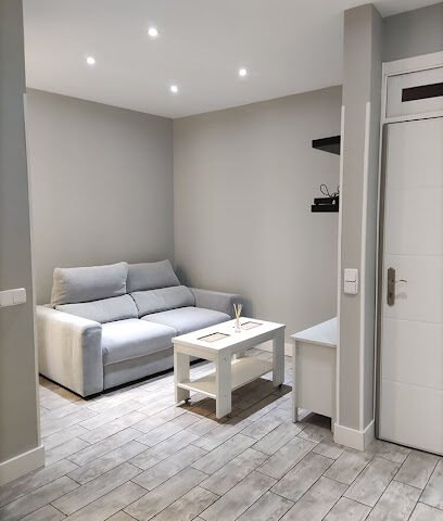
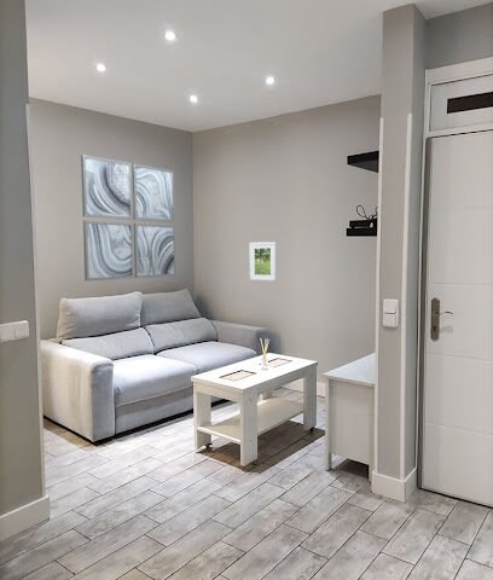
+ wall art (132, 222)
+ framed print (262, 261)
